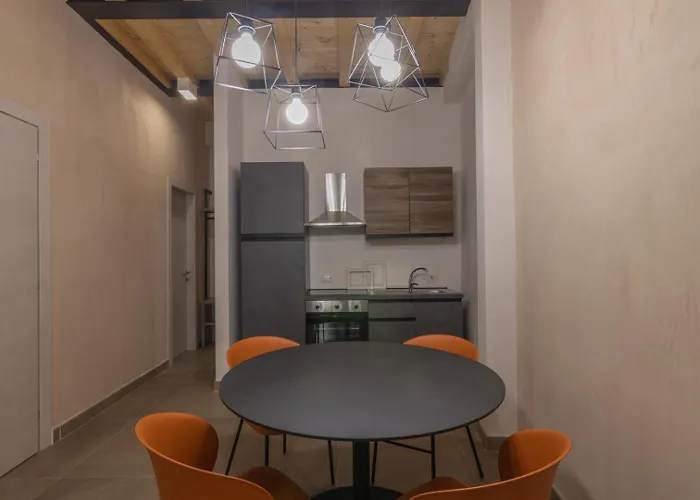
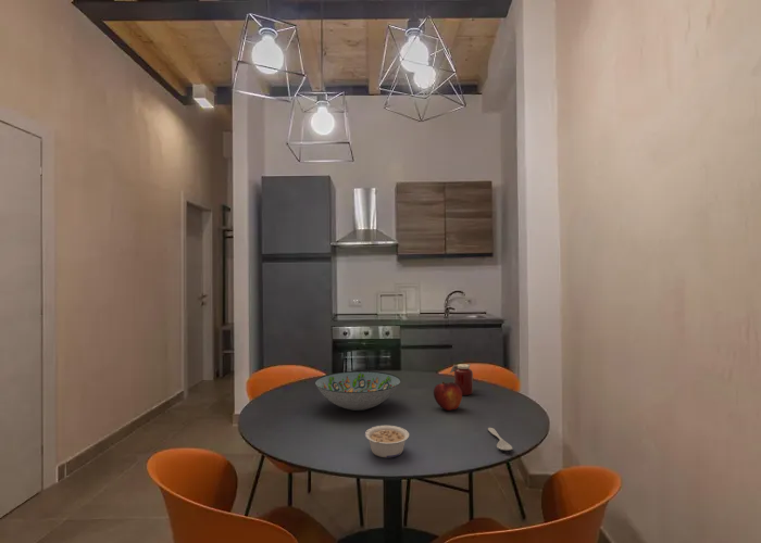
+ fruit (448, 394)
+ decorative bowl (358, 393)
+ spoon (498, 437)
+ jar (462, 378)
+ legume (387, 441)
